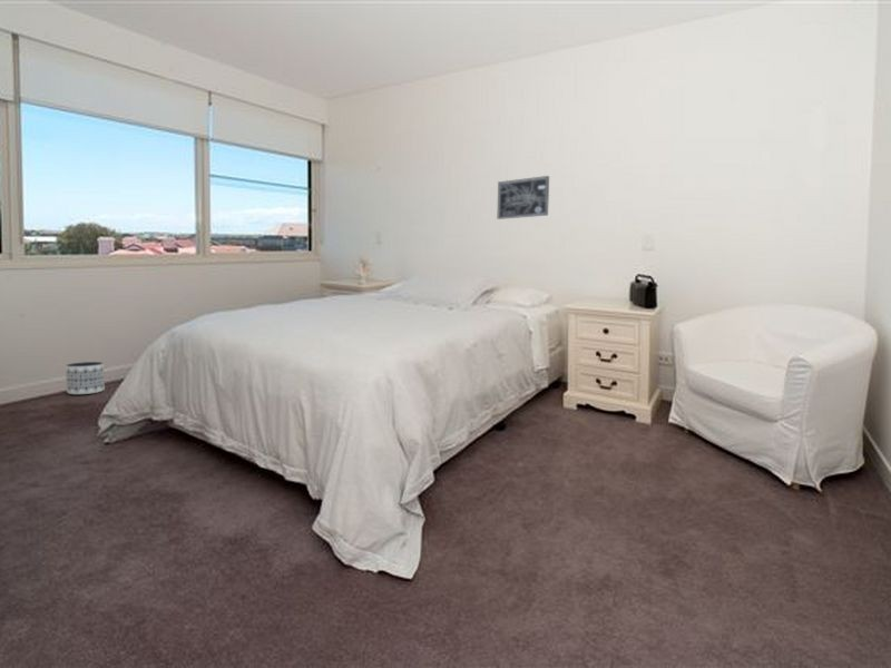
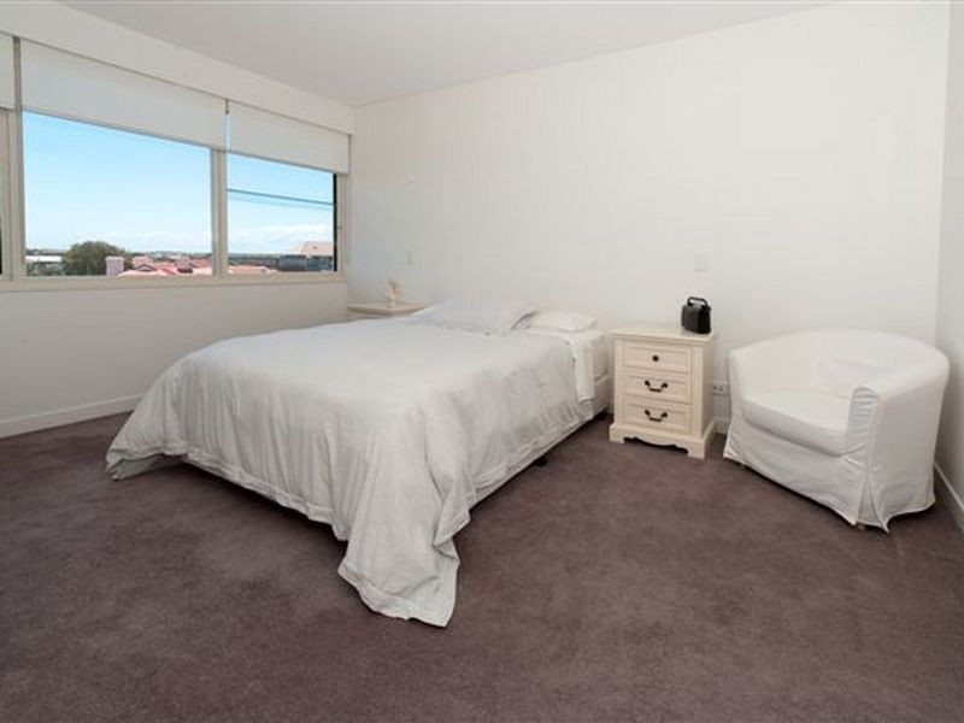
- wall art (522, 198)
- planter (85, 377)
